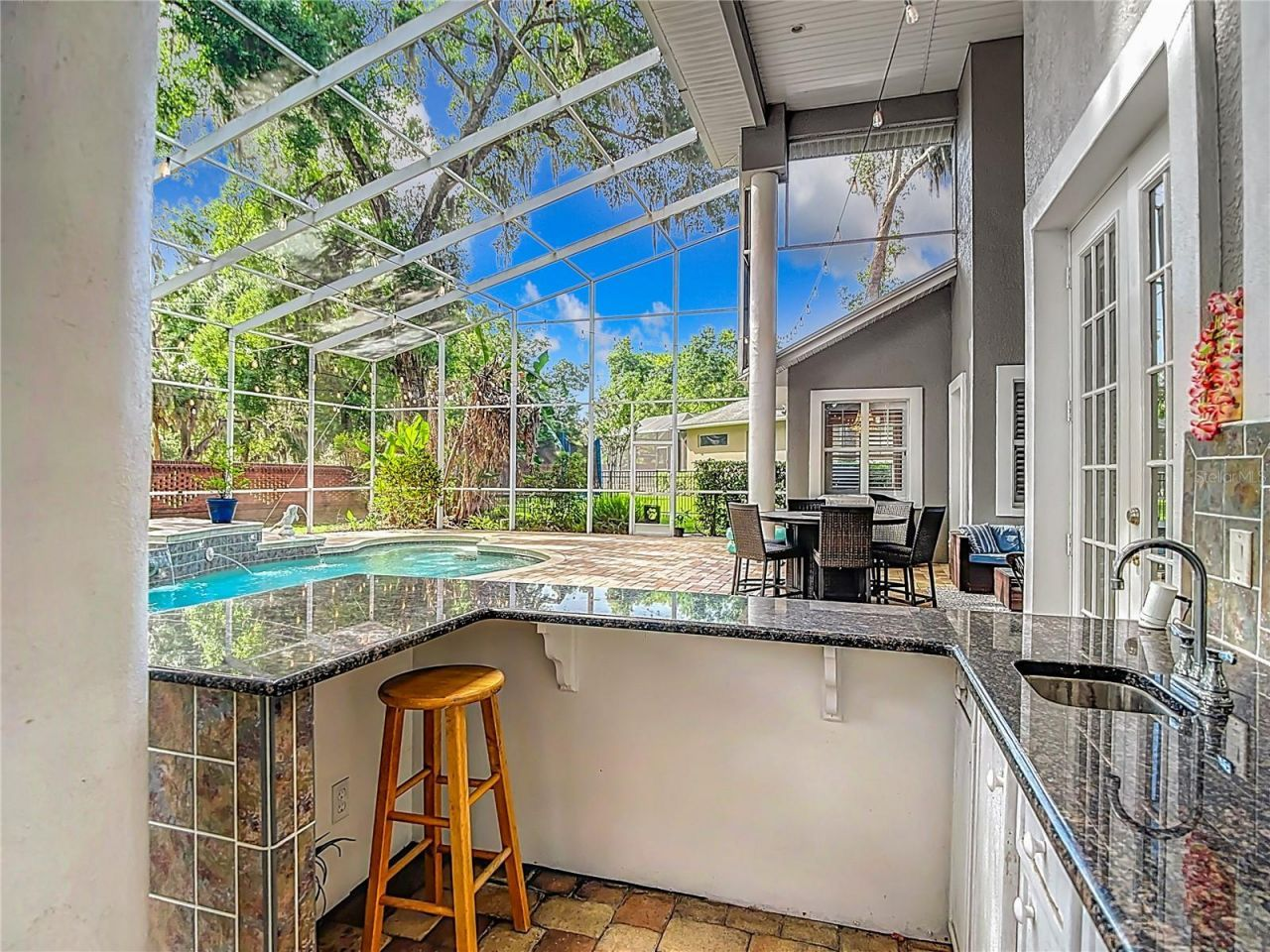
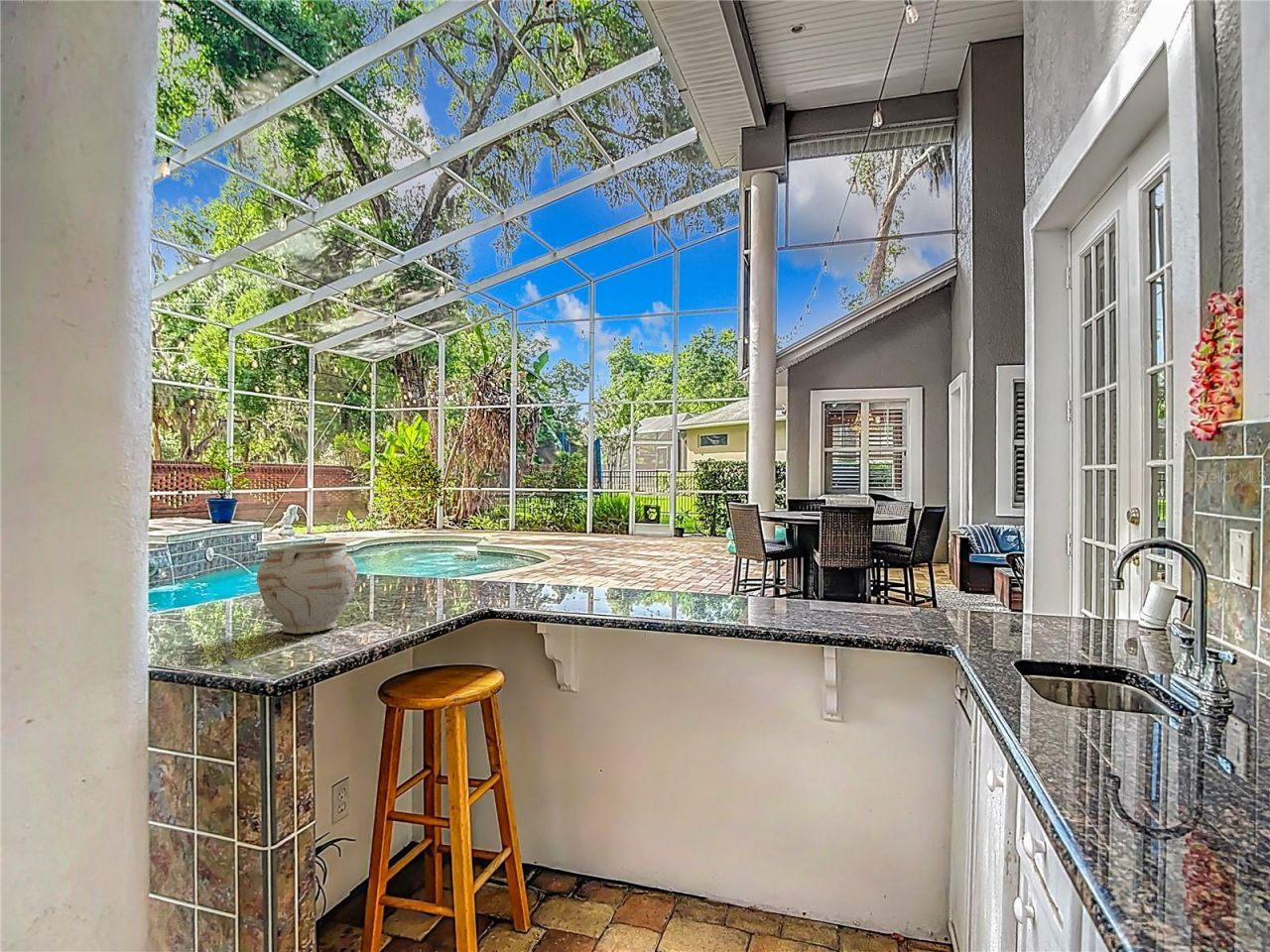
+ ceramic pot (310, 586)
